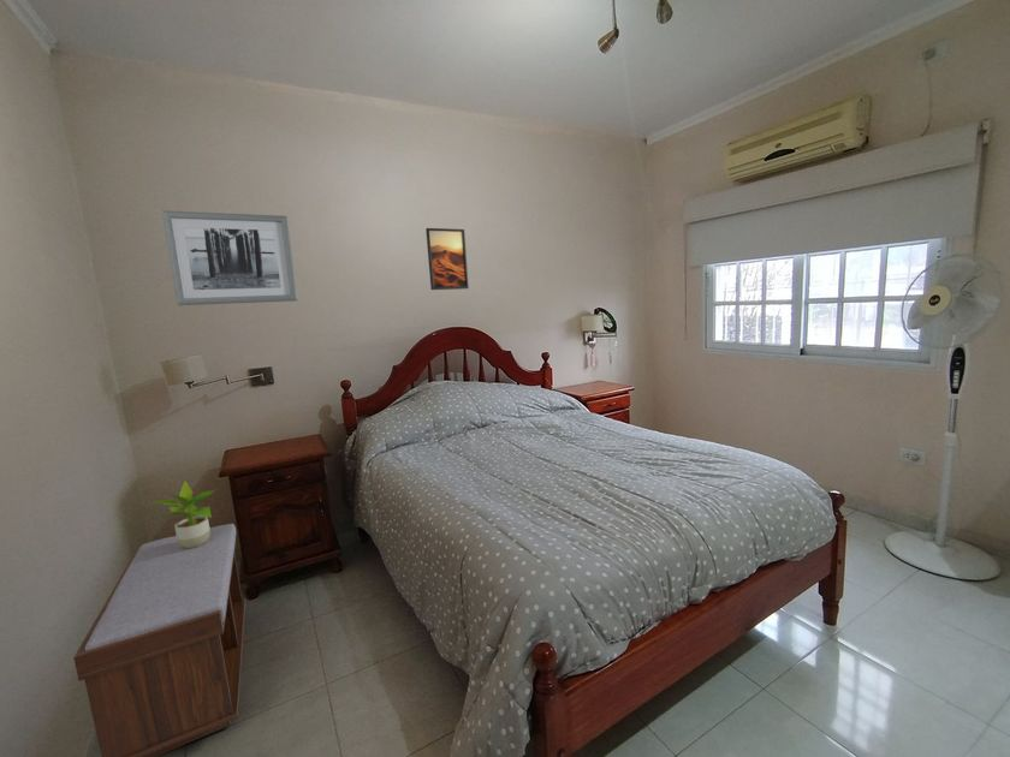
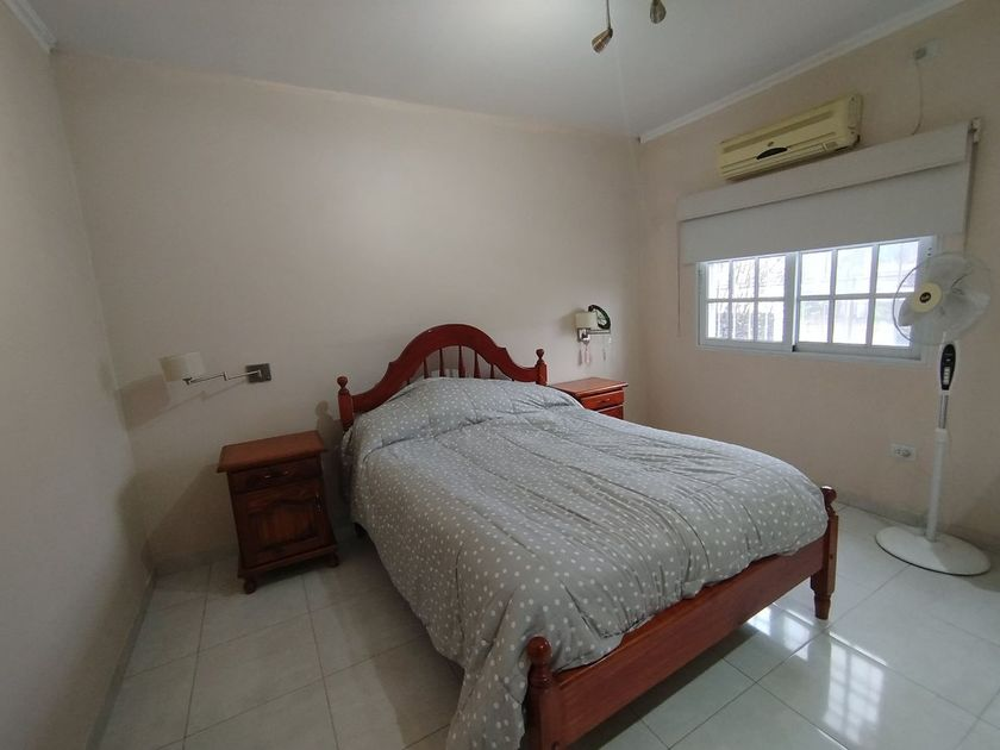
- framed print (447, 258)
- potted plant (188, 515)
- wall art (234, 258)
- bench (183, 624)
